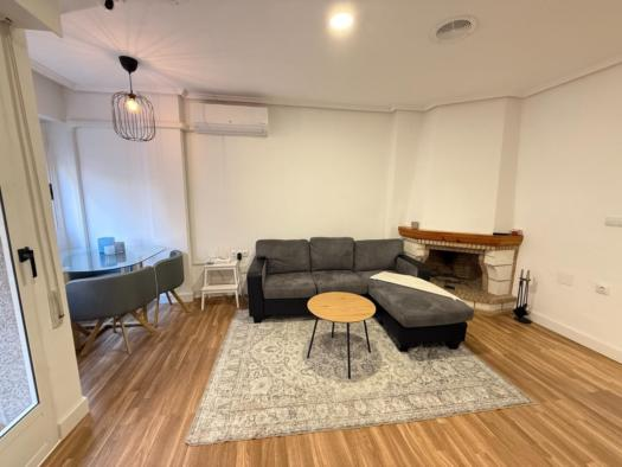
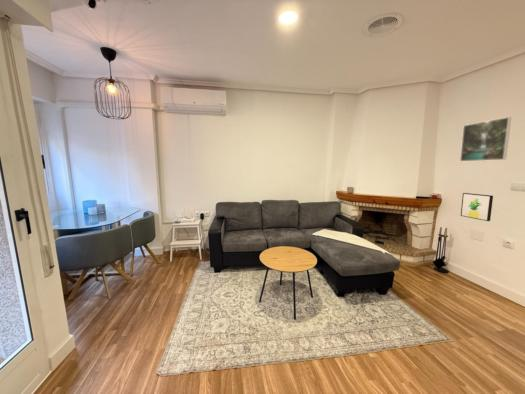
+ wall art (475, 206)
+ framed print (483, 141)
